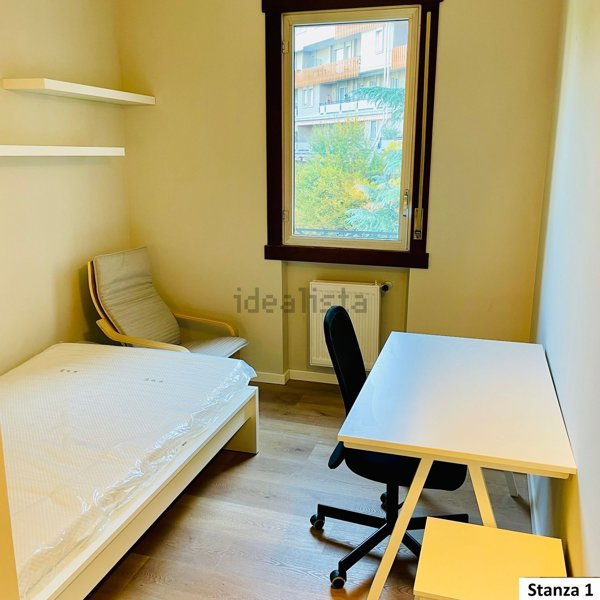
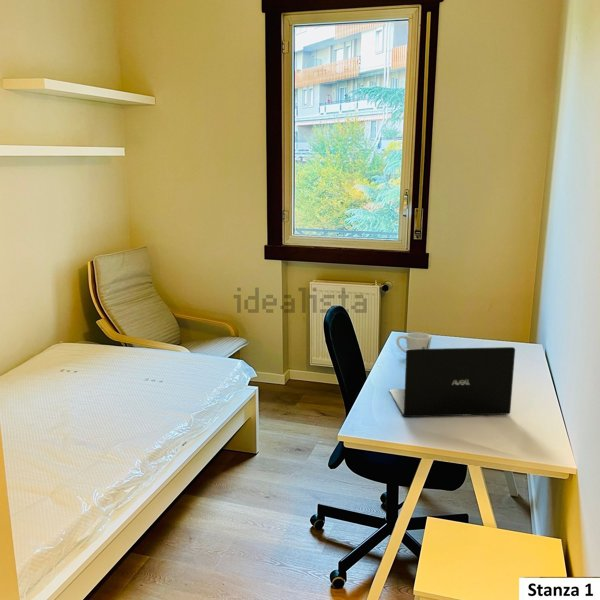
+ mug (412, 346)
+ laptop (448, 371)
